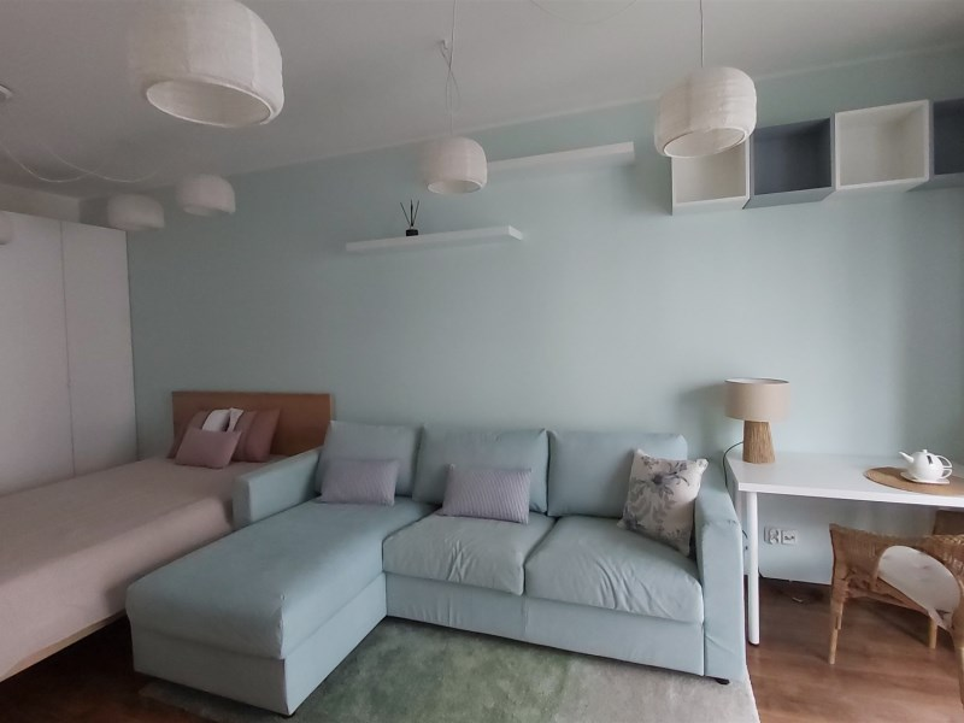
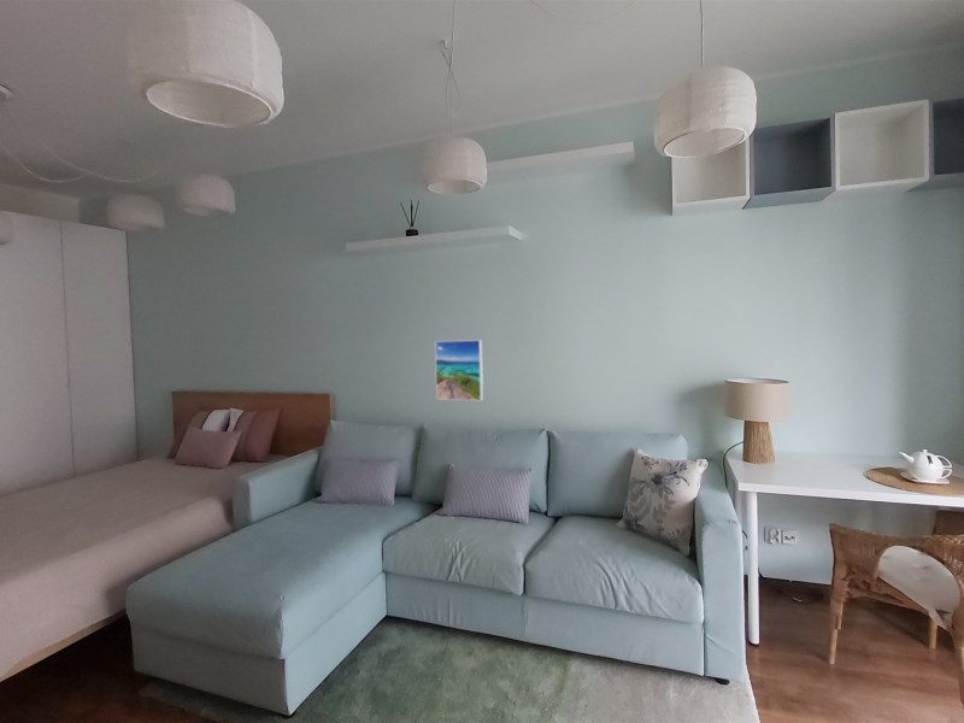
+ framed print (458, 370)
